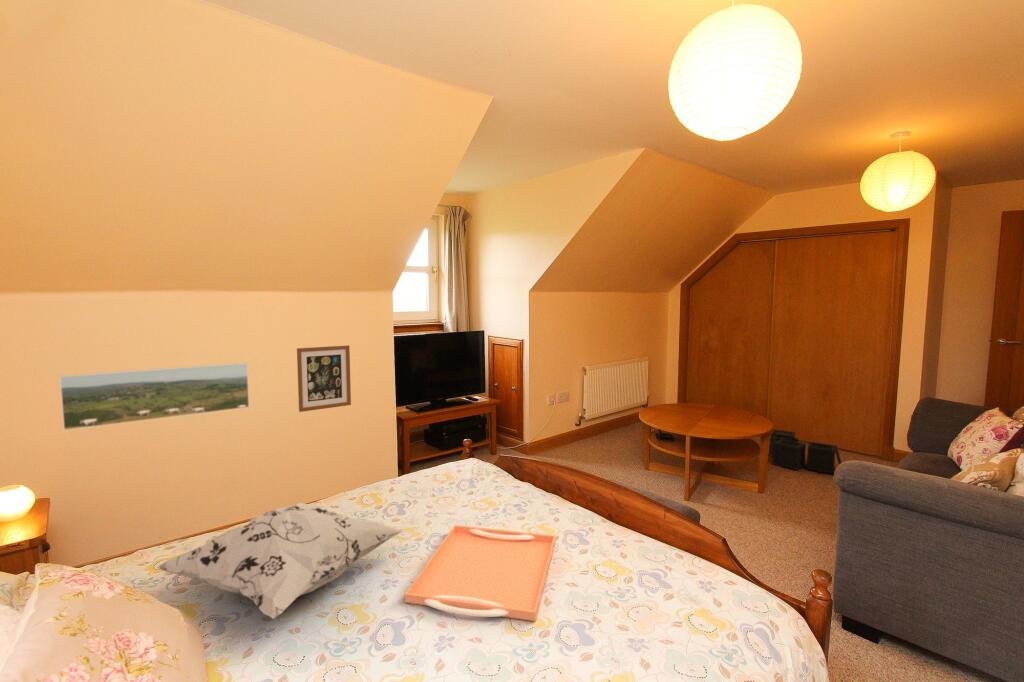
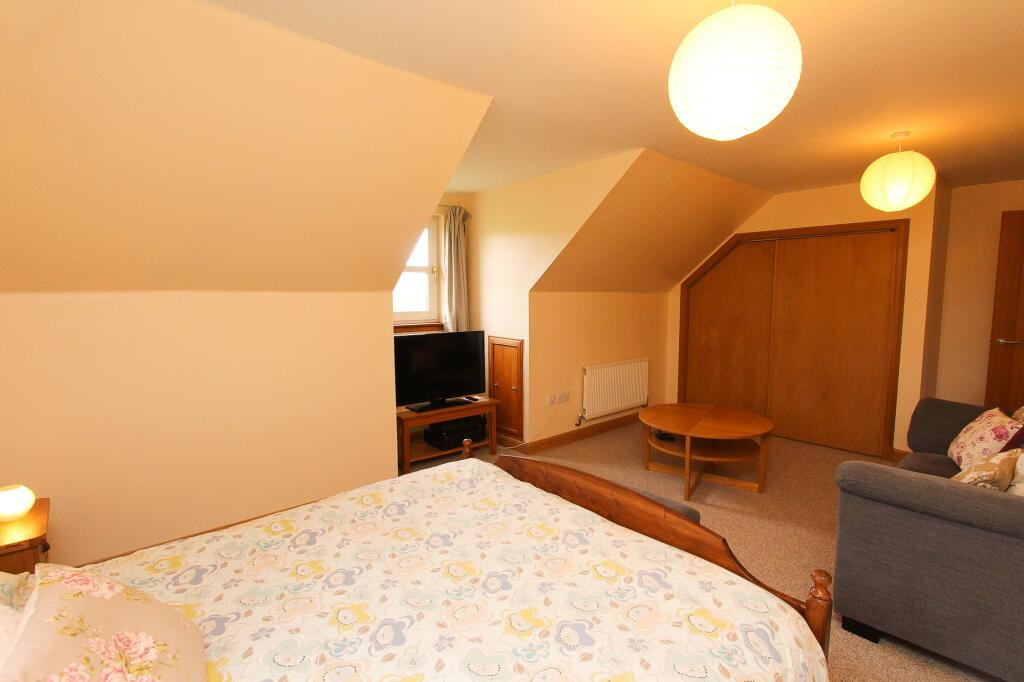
- serving tray (488, 565)
- decorative pillow (289, 548)
- storage bin (802, 451)
- wall art (324, 377)
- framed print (163, 393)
